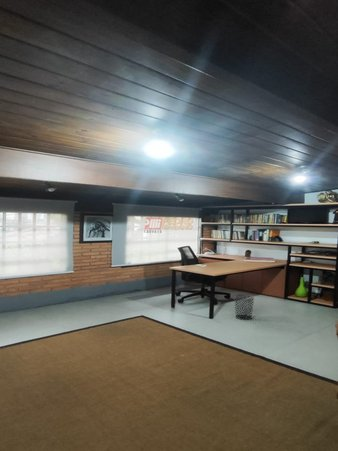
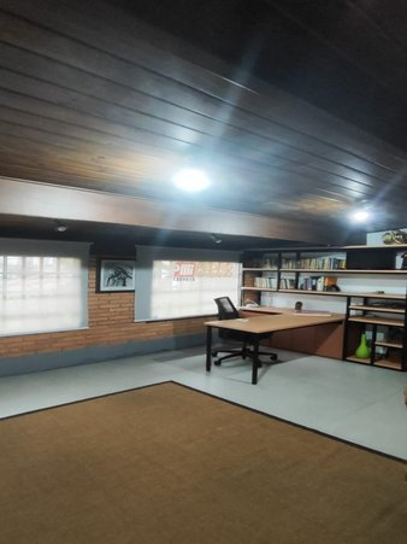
- waste bin (243, 307)
